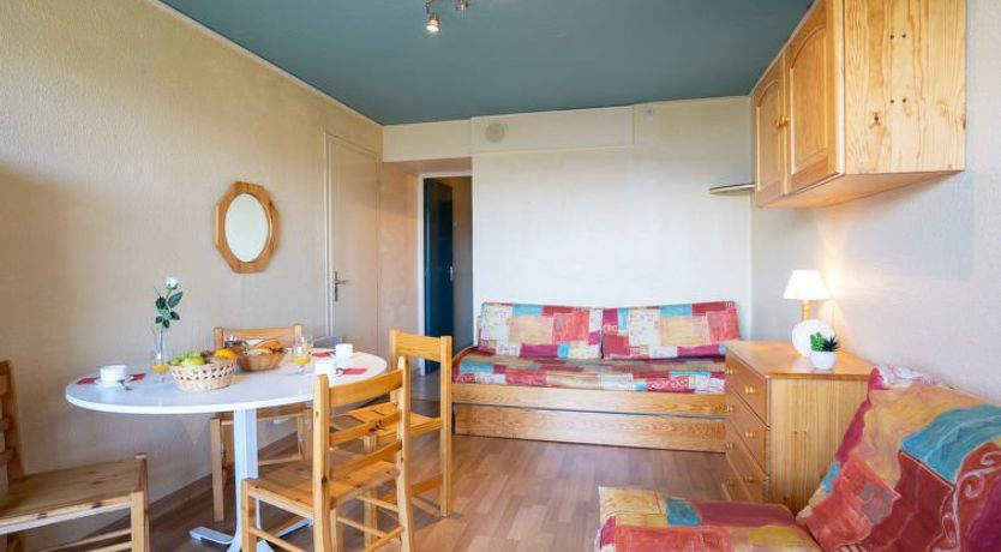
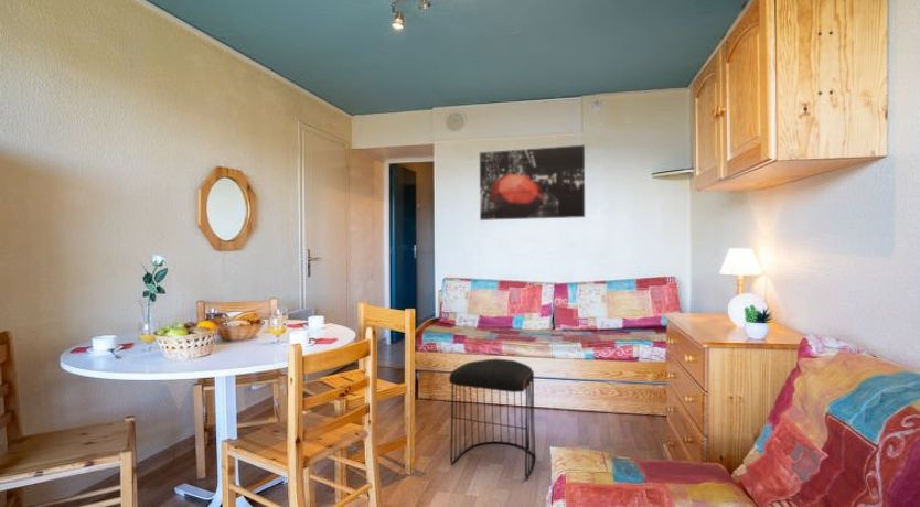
+ stool (500, 411)
+ wall art (531, 183)
